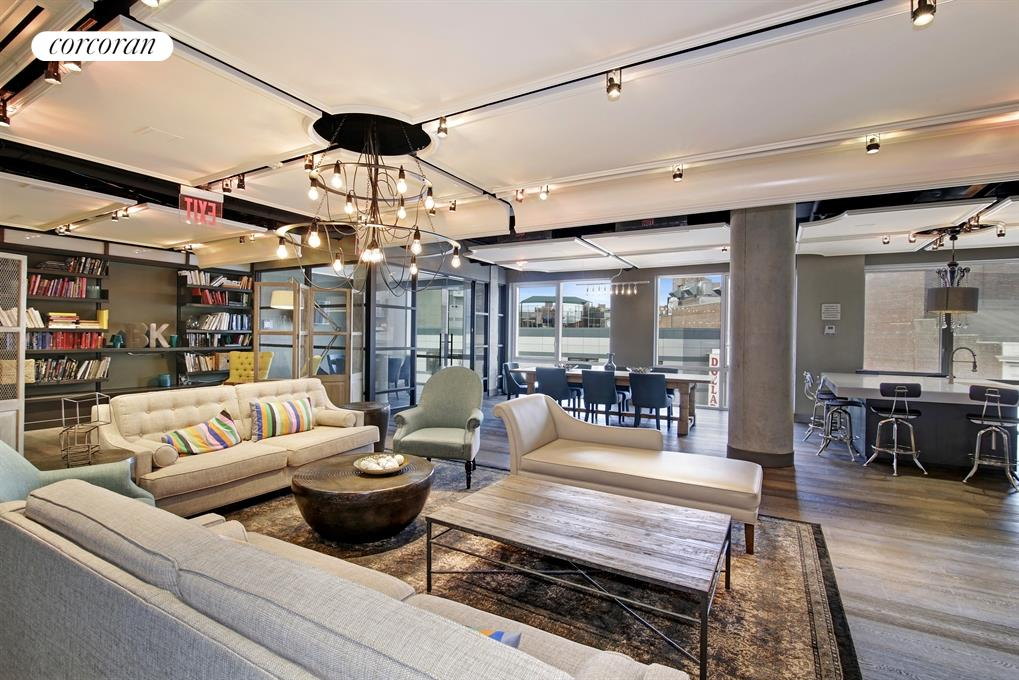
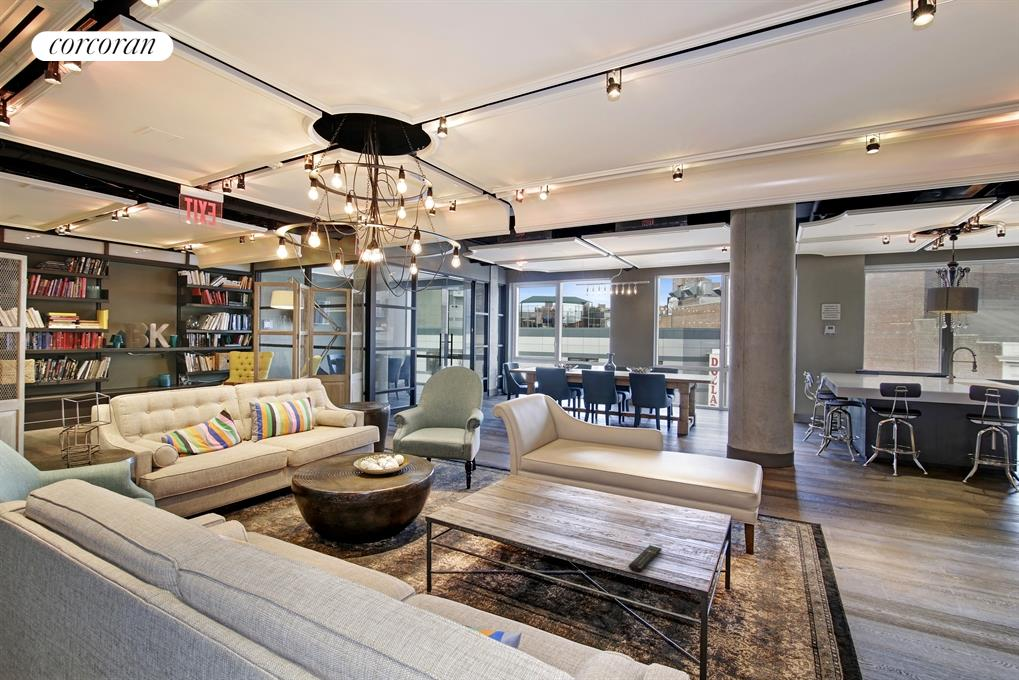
+ remote control (645, 558)
